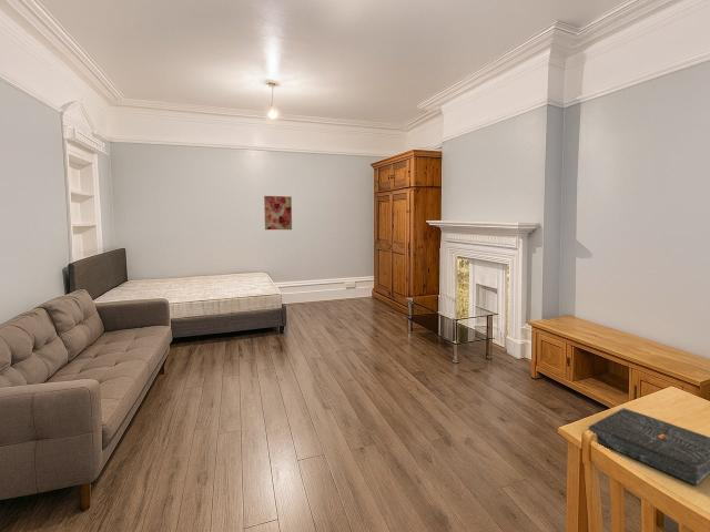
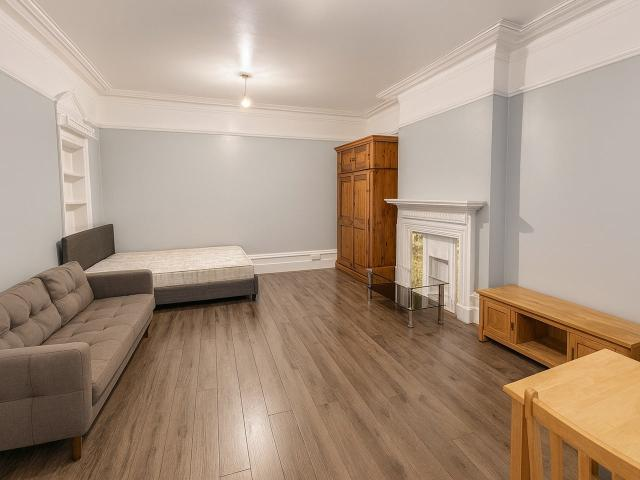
- book (653, 440)
- wall art (277, 213)
